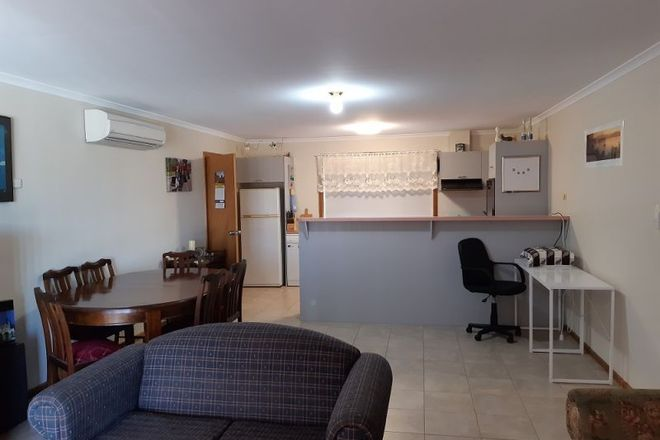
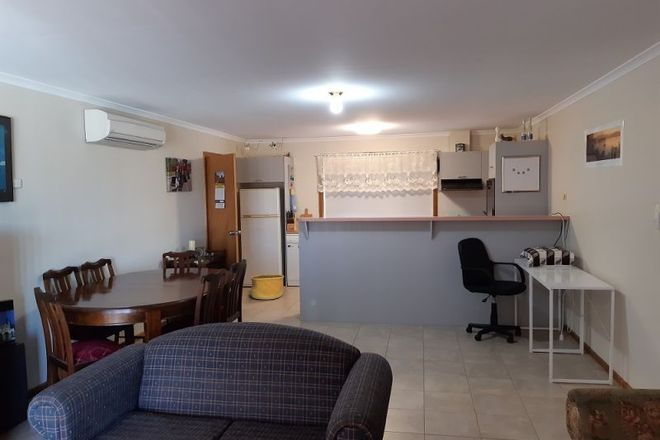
+ basket (267, 286)
